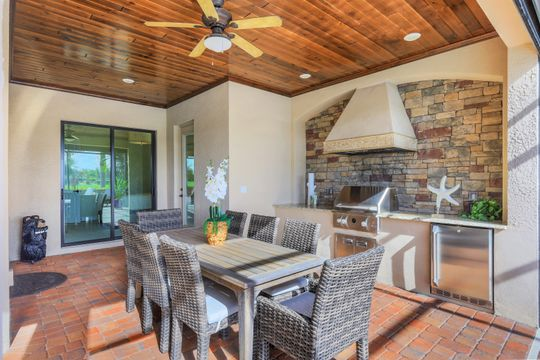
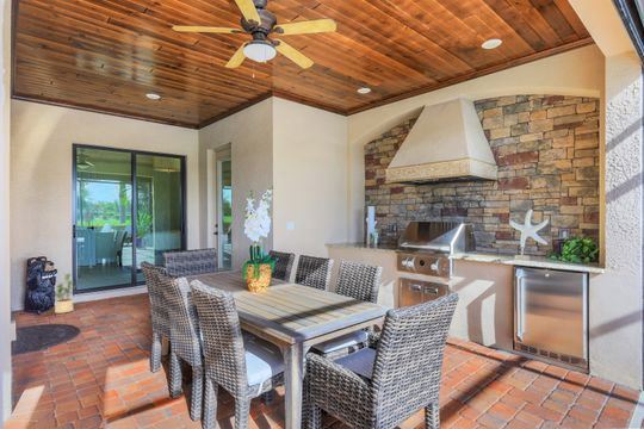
+ potted plant (62, 293)
